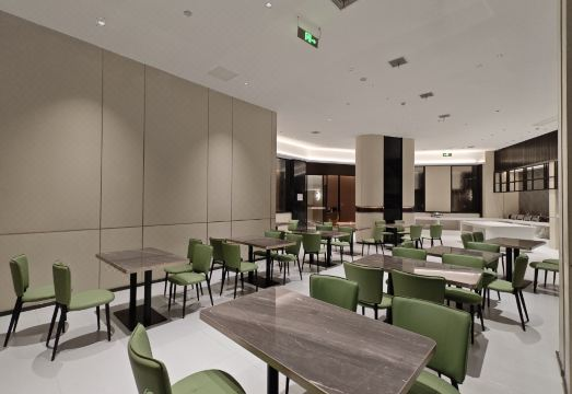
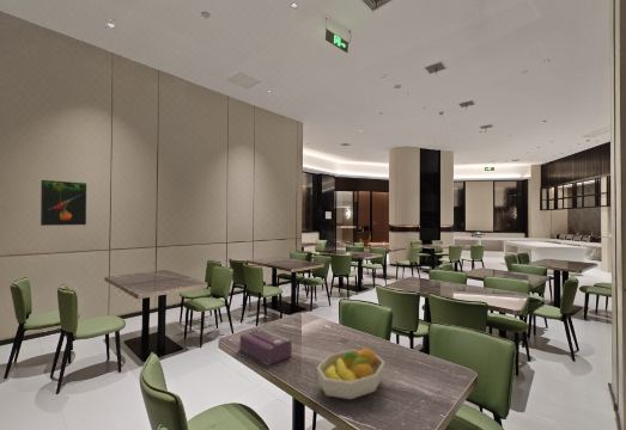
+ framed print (65, 203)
+ tissue box (265, 344)
+ fruit bowl (351, 369)
